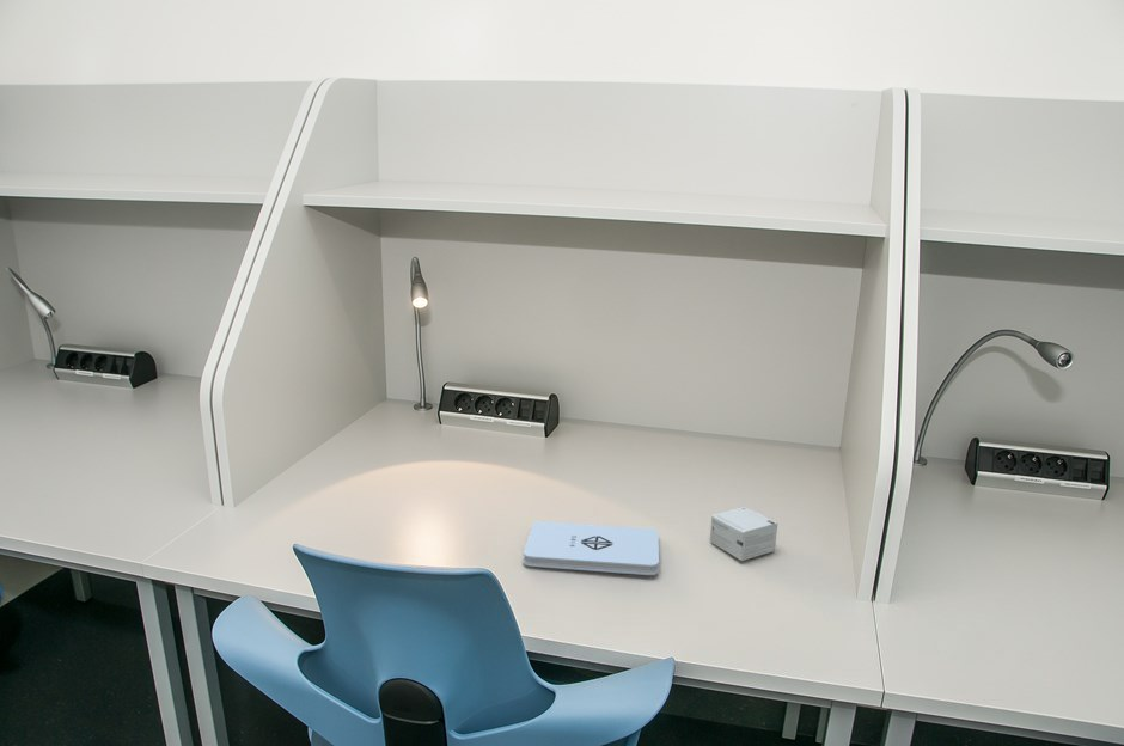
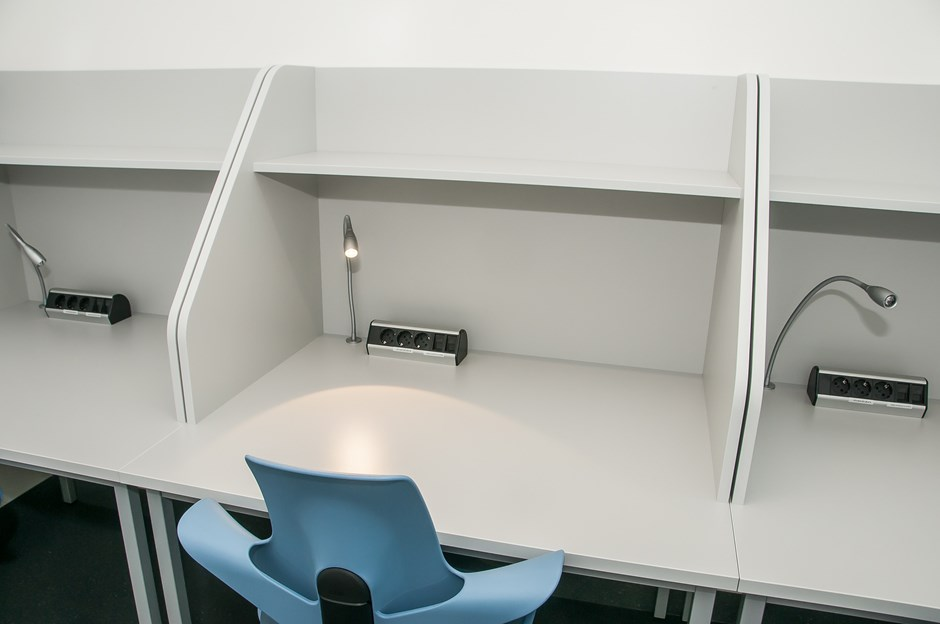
- notepad (592, 546)
- small box (743, 532)
